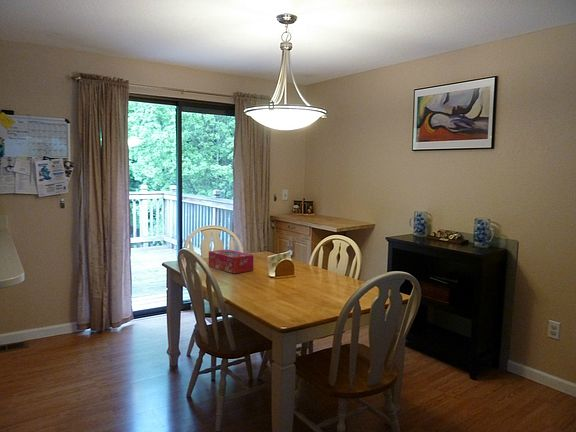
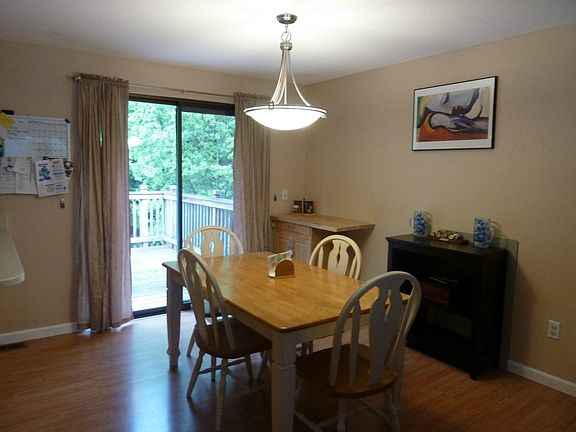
- tissue box (230, 260)
